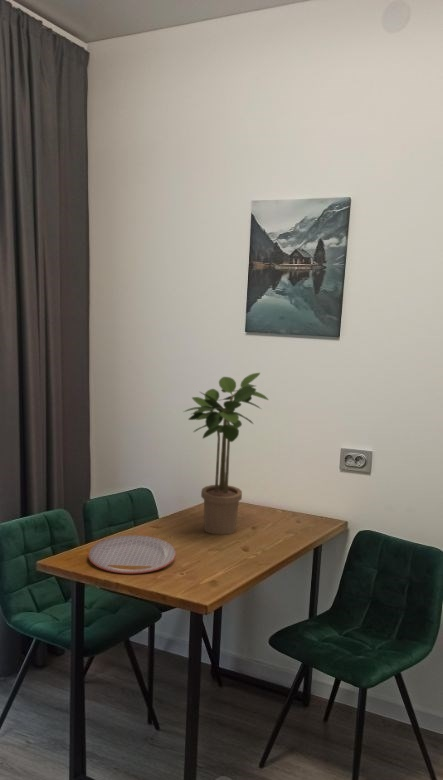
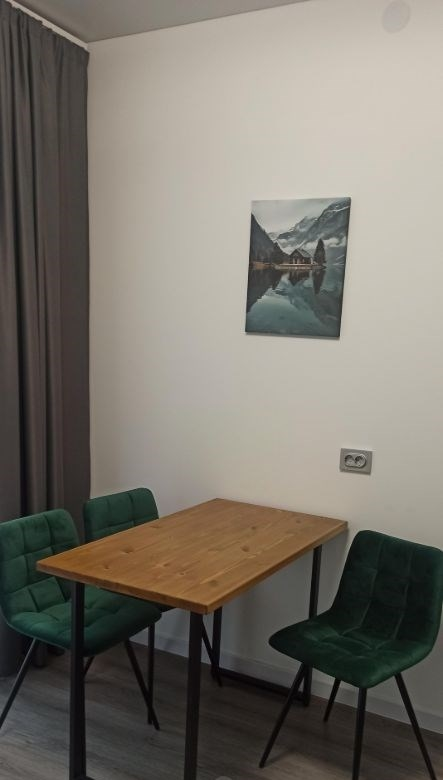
- potted plant (218, 452)
- plate (132, 555)
